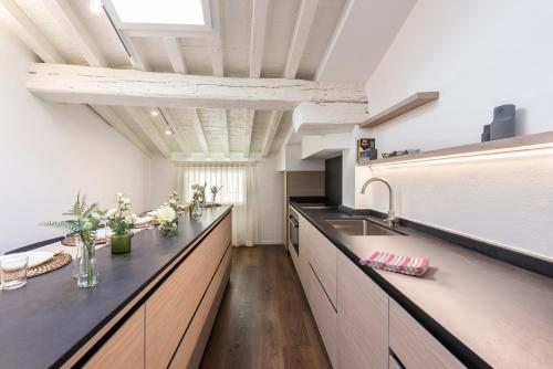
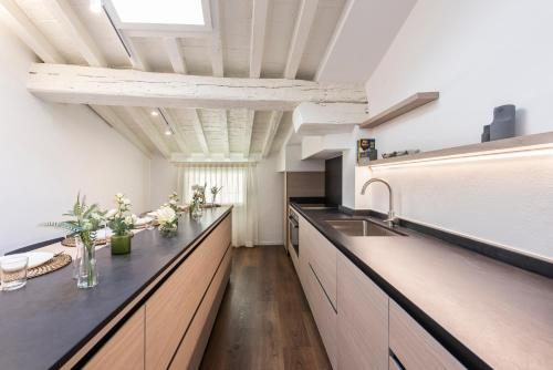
- dish towel (394, 260)
